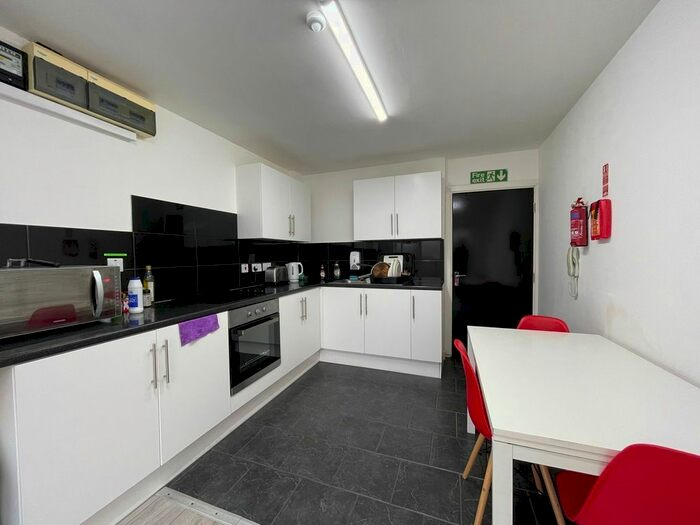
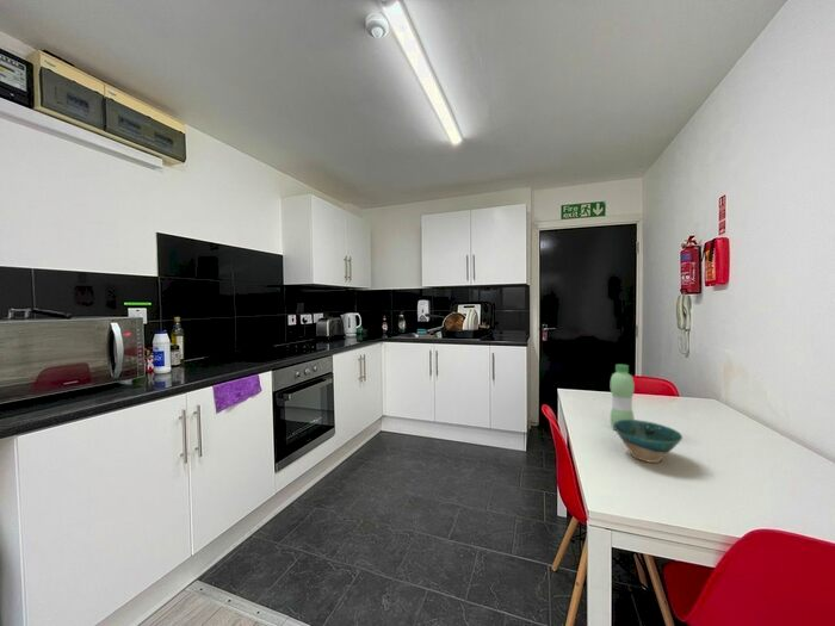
+ bowl (645, 442)
+ water bottle (621, 397)
